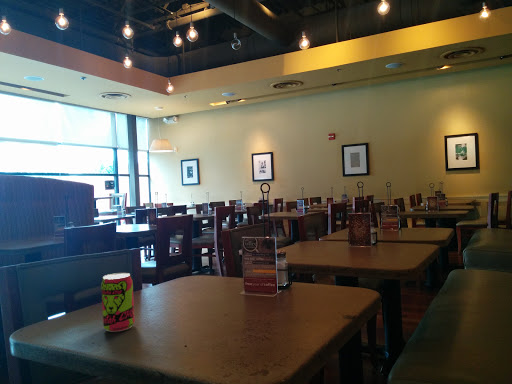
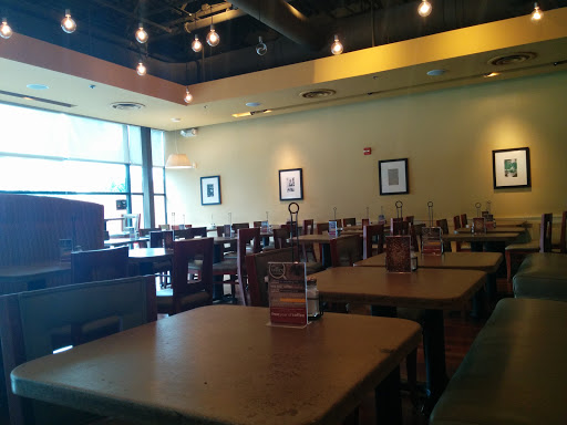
- beverage can (118, 301)
